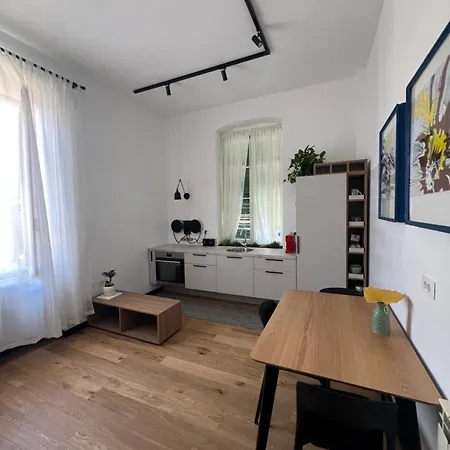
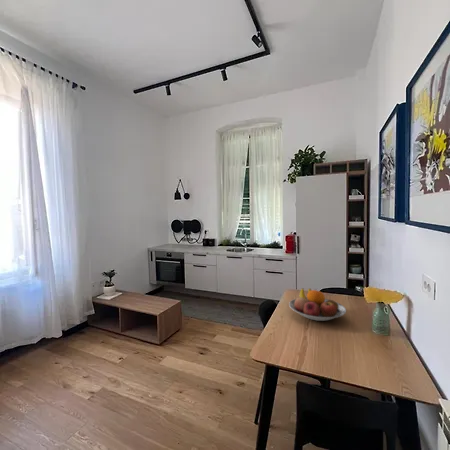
+ fruit bowl (316, 304)
